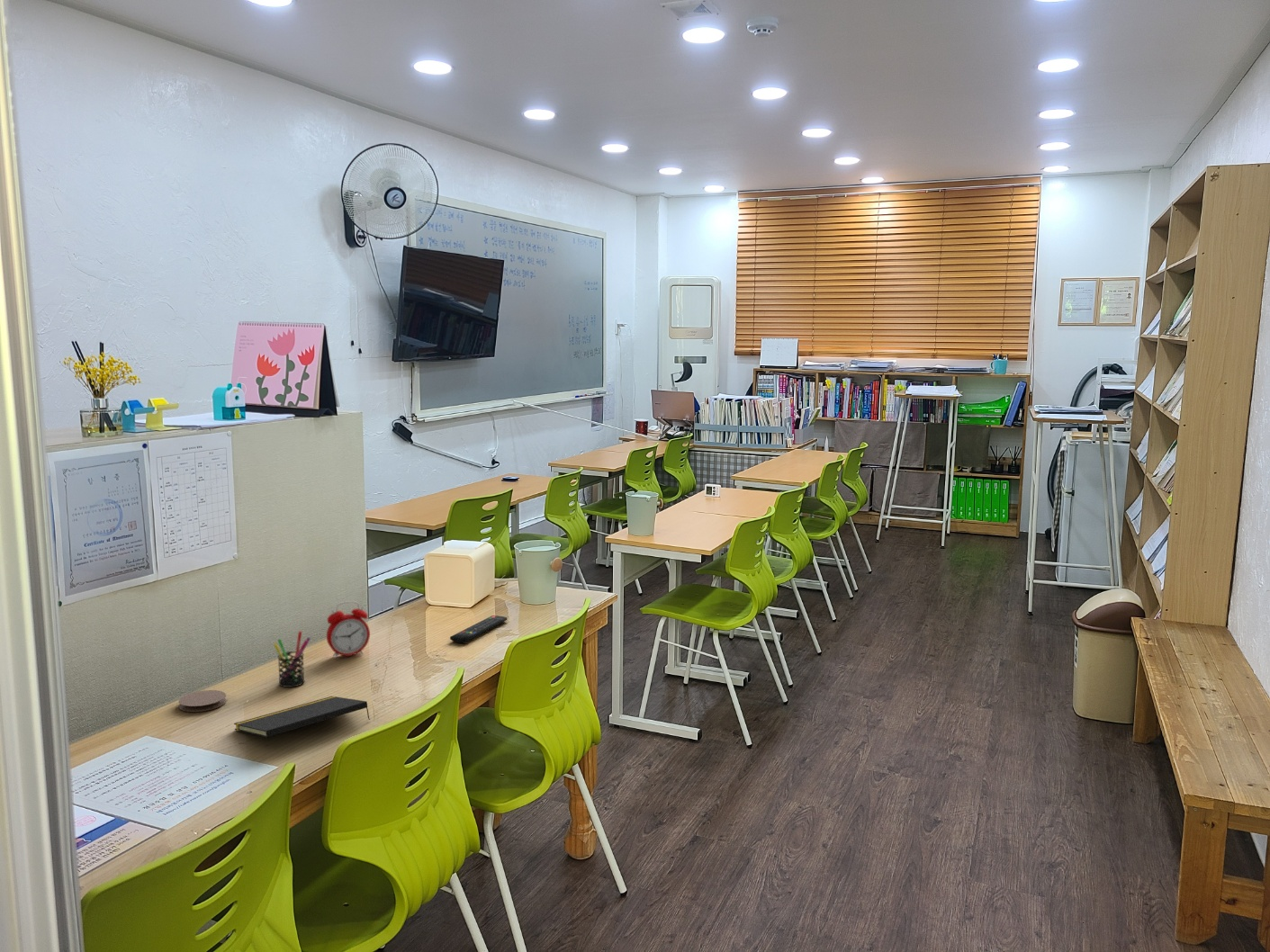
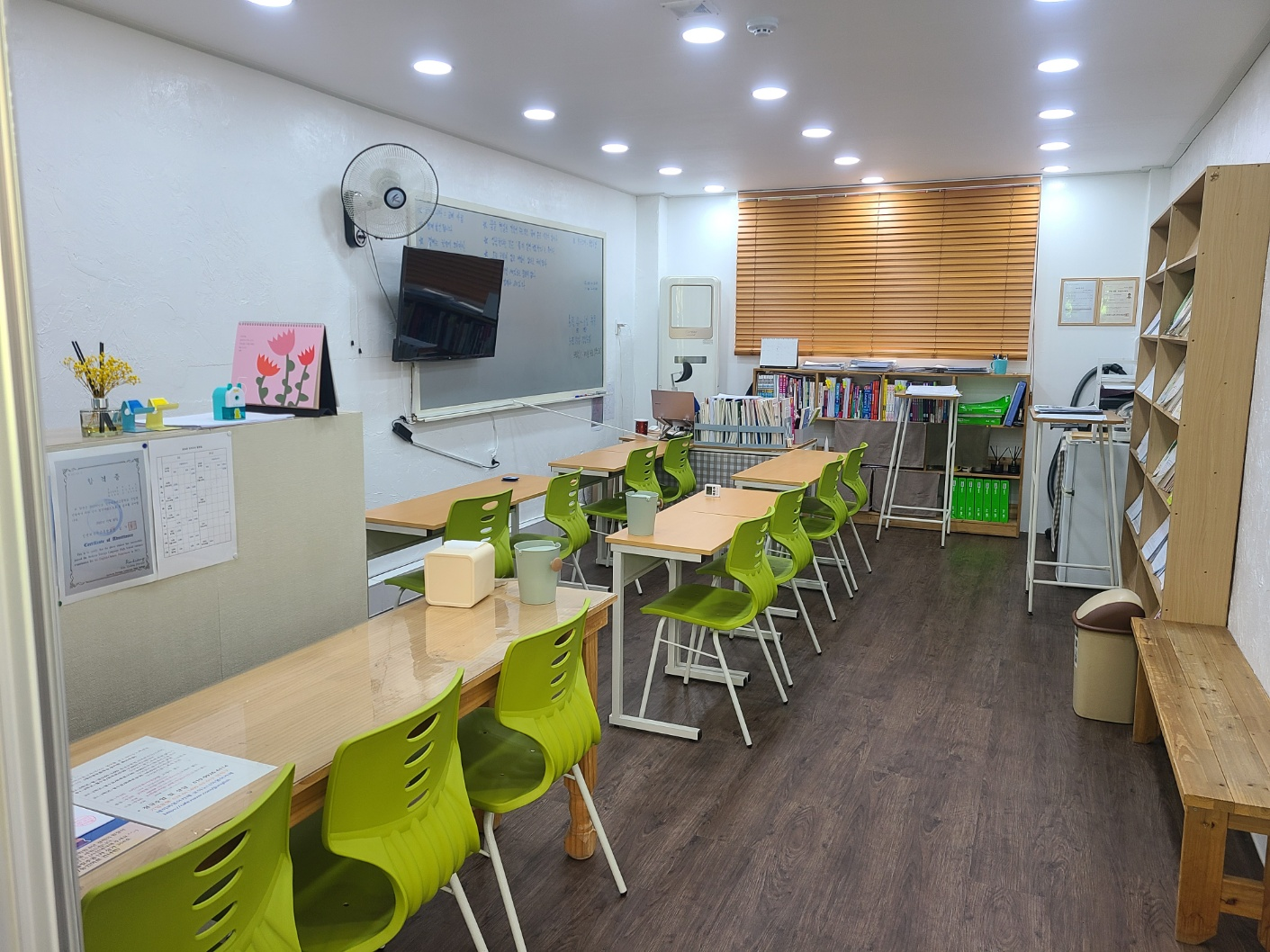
- pen holder (290, 658)
- coaster (203, 700)
- remote control (480, 628)
- alarm clock (347, 628)
- notepad (301, 715)
